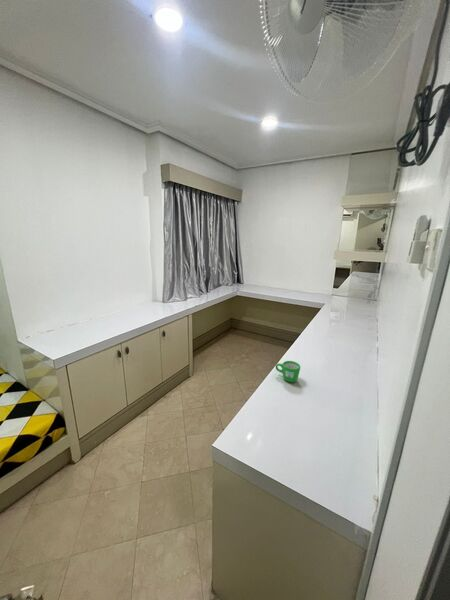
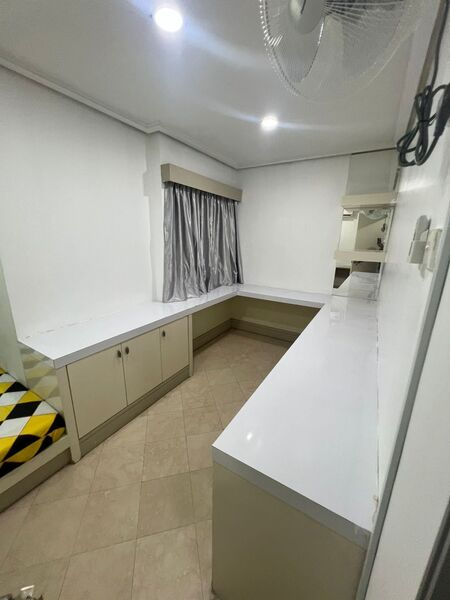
- mug (287, 371)
